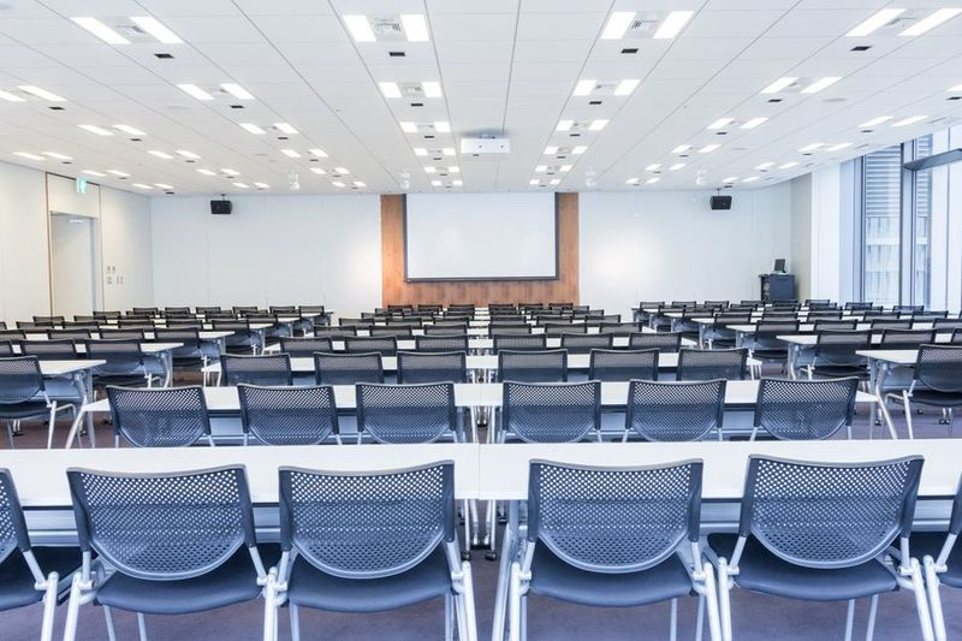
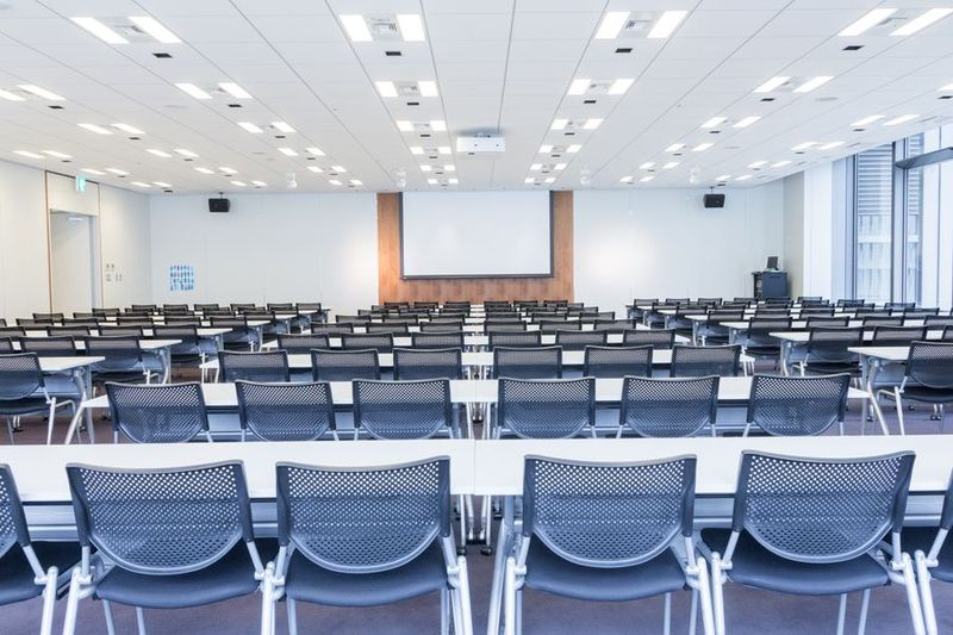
+ wall art (181, 278)
